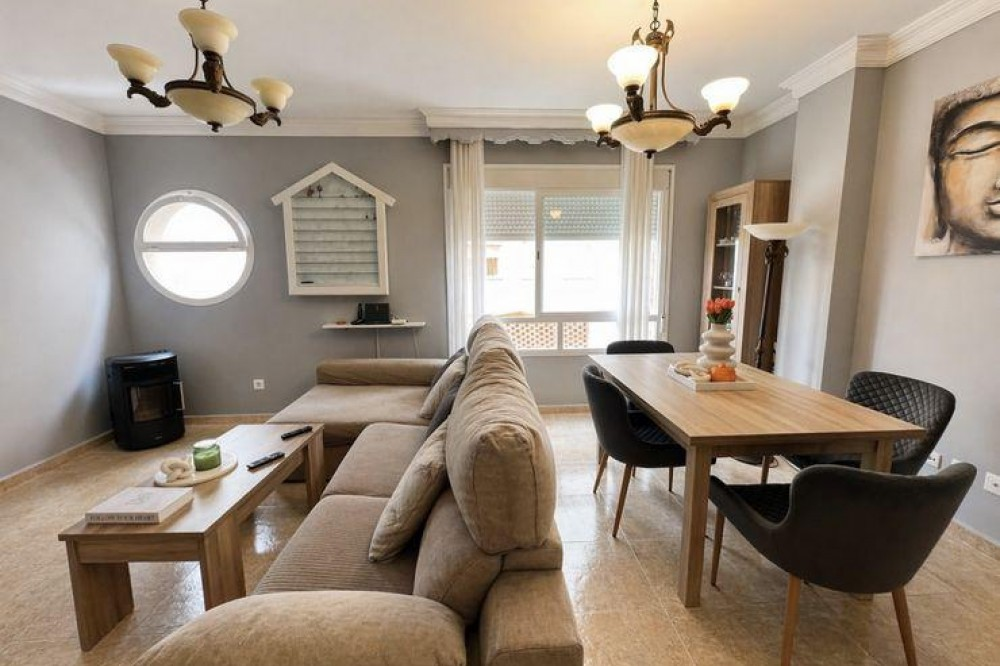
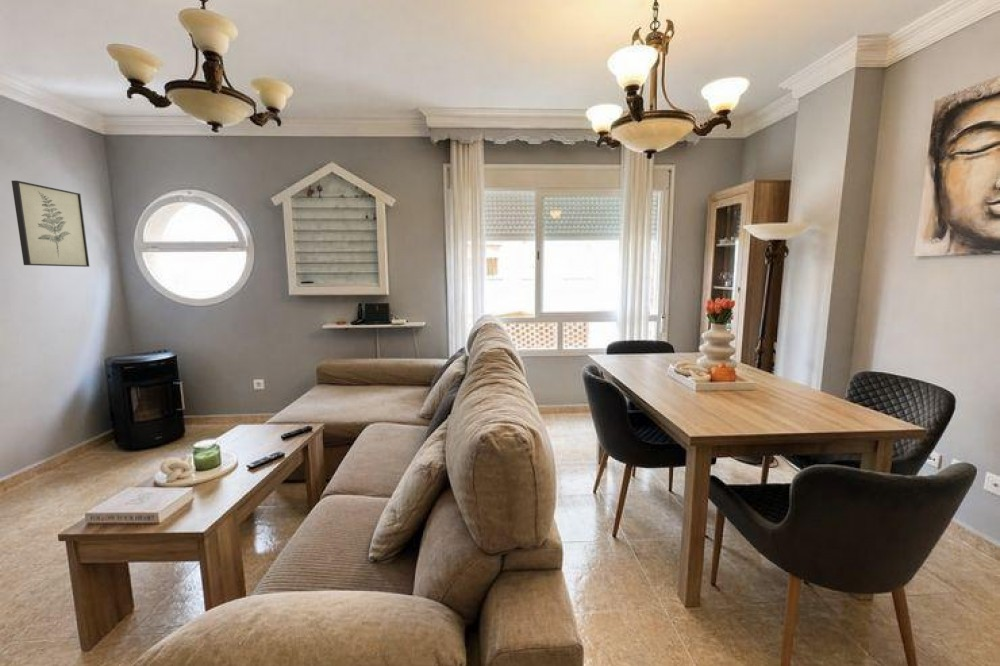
+ wall art (53, 227)
